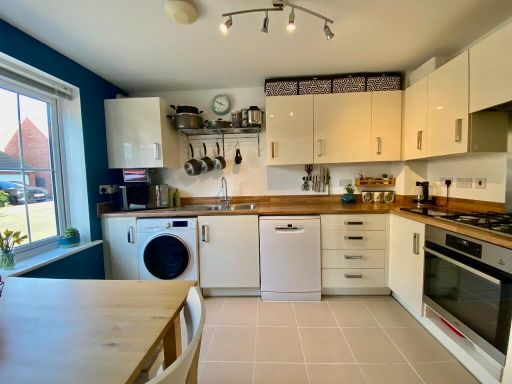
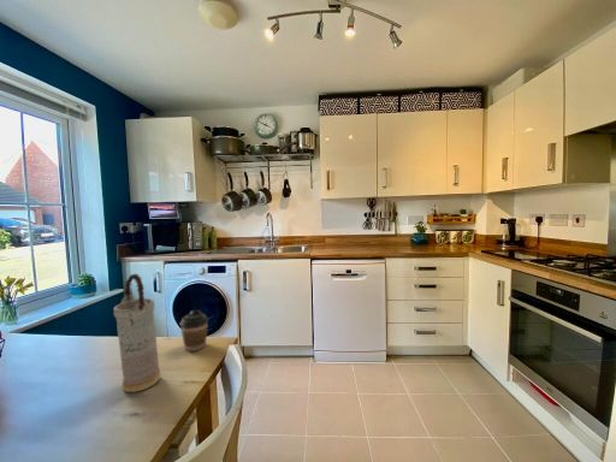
+ coffee cup (194, 330)
+ vase (137, 328)
